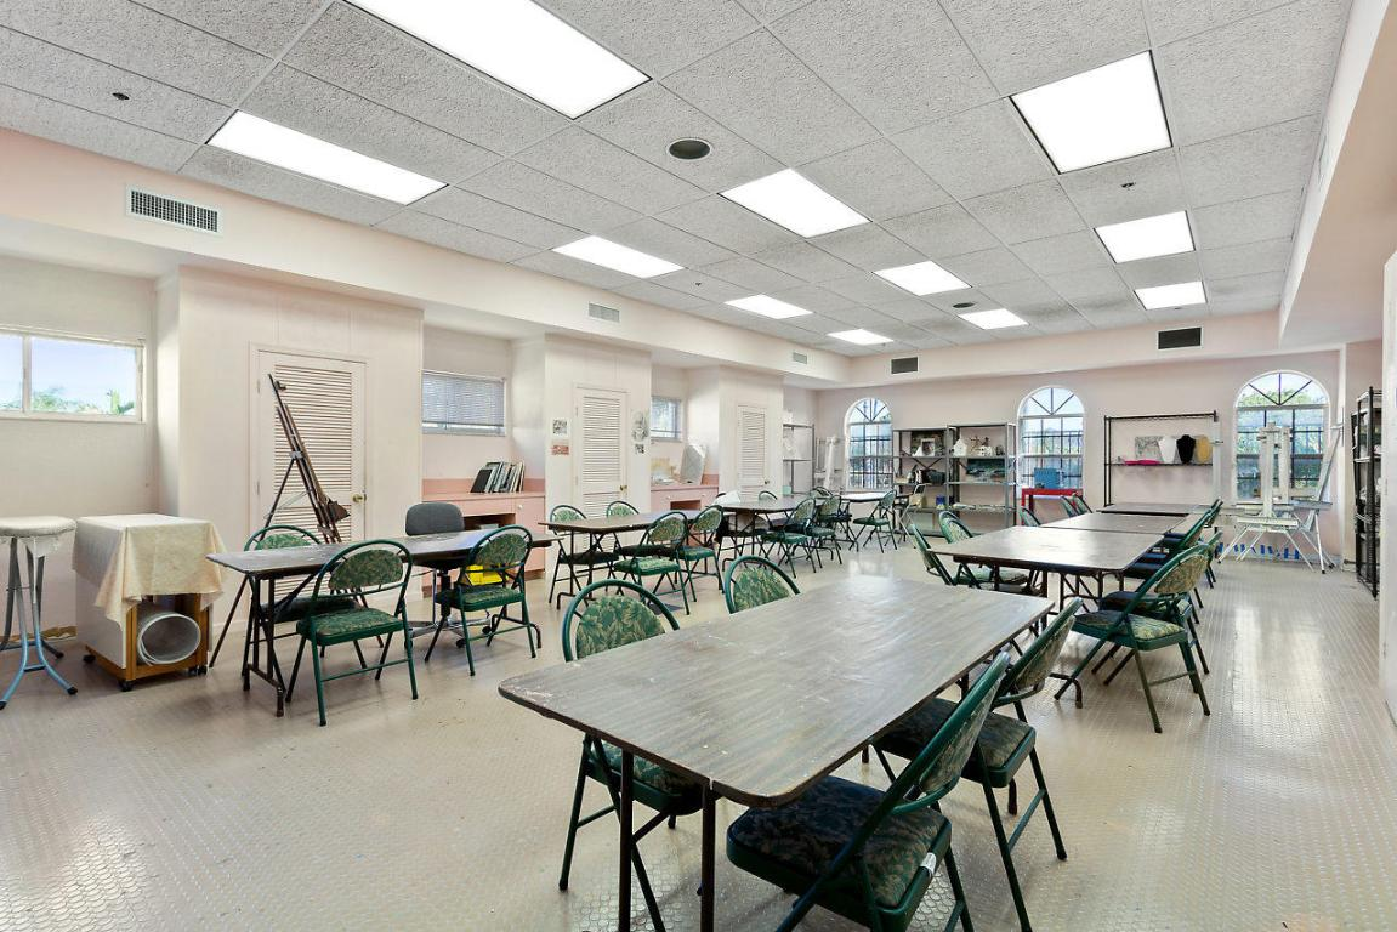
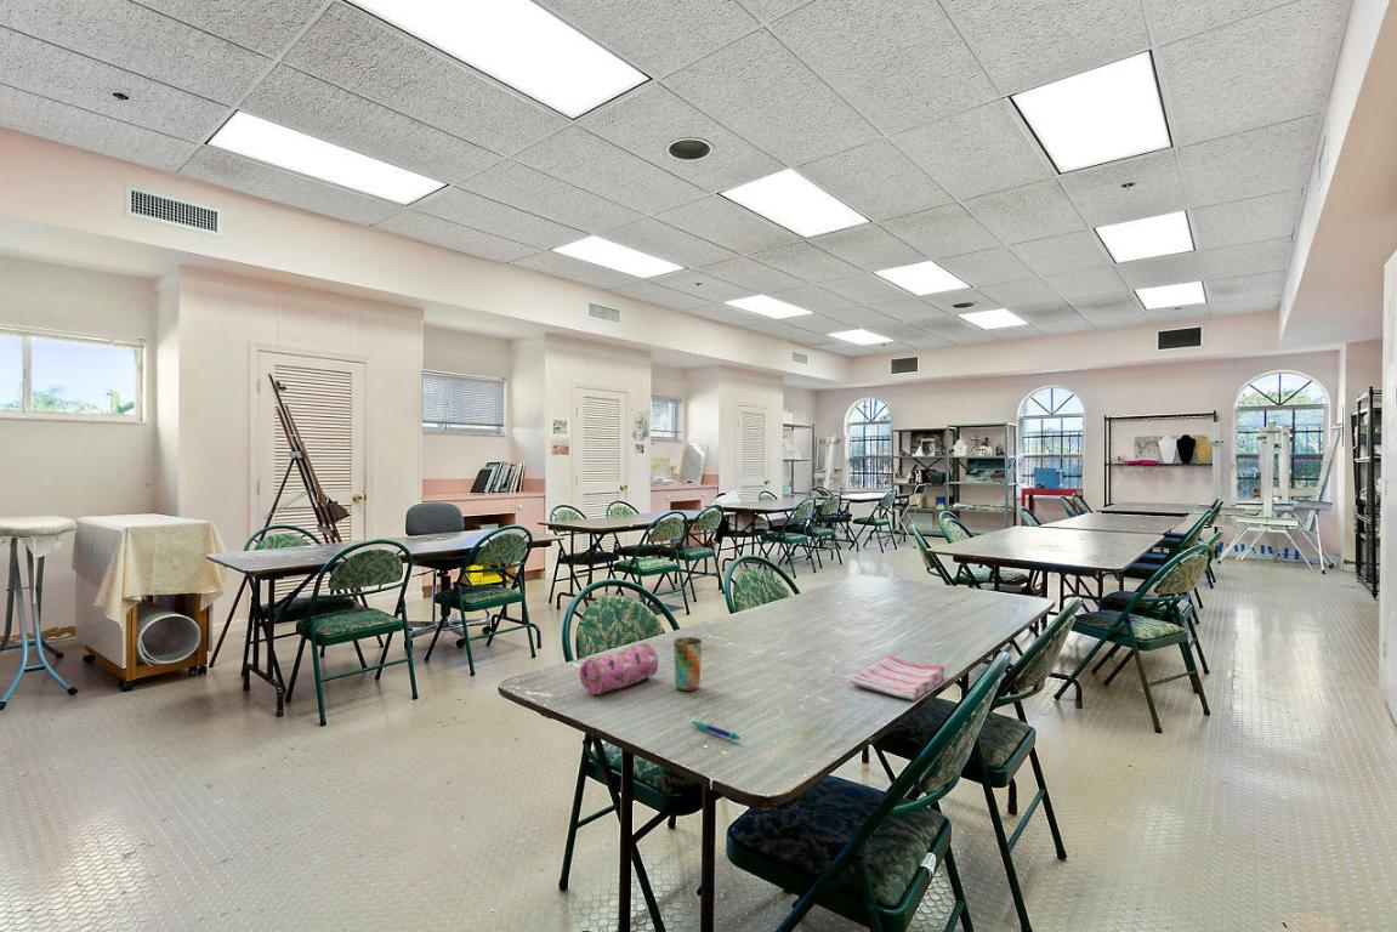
+ cup (687, 664)
+ dish towel (898, 675)
+ pen (714, 728)
+ pencil case (619, 667)
